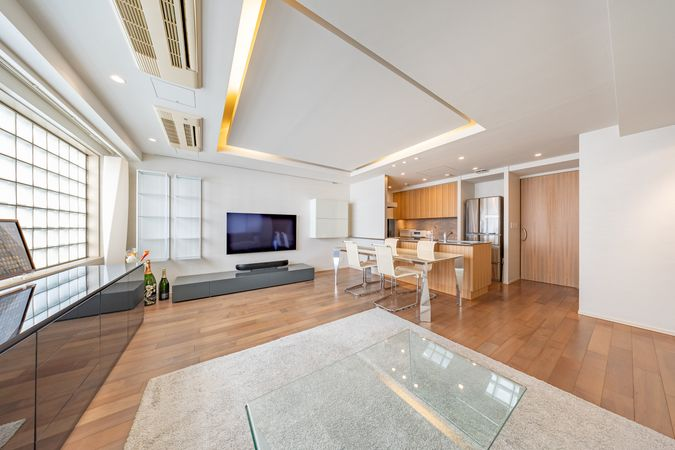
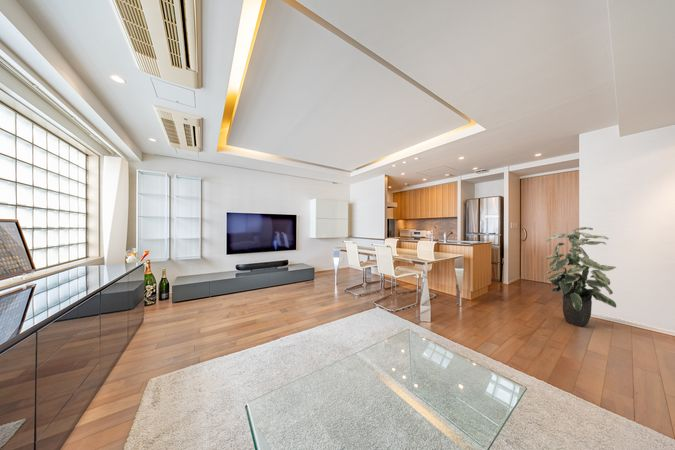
+ indoor plant (579, 276)
